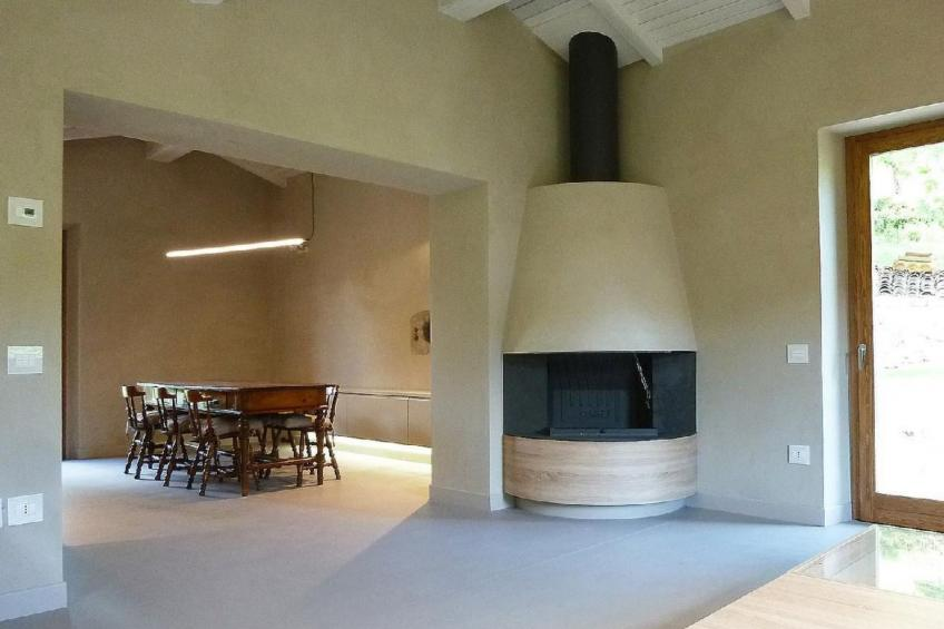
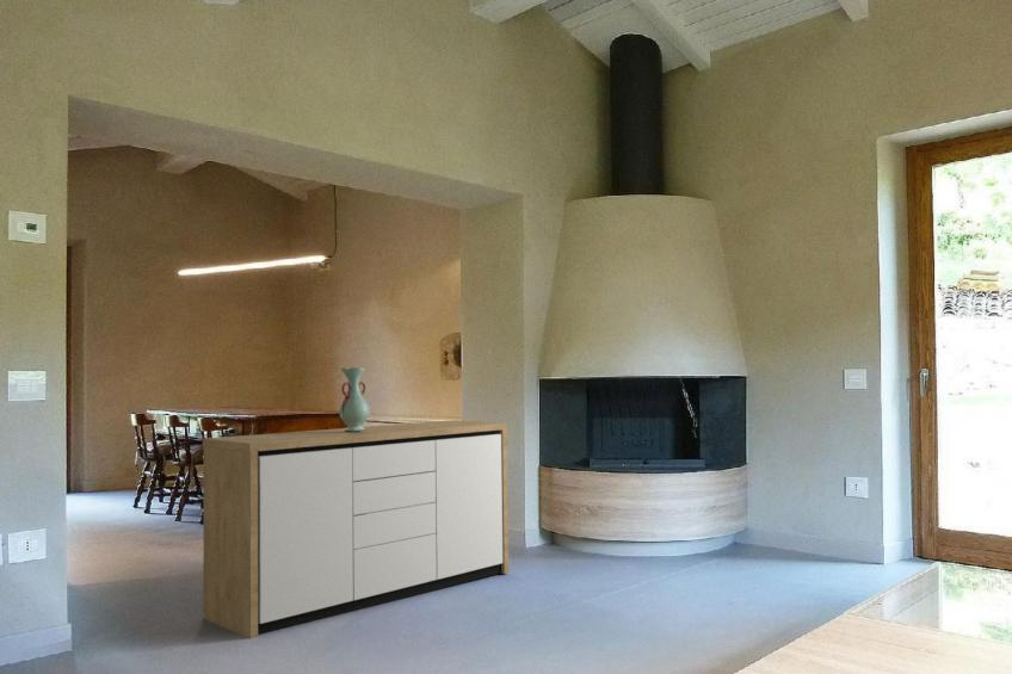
+ sideboard (370, 511)
+ decorative vase (354, 398)
